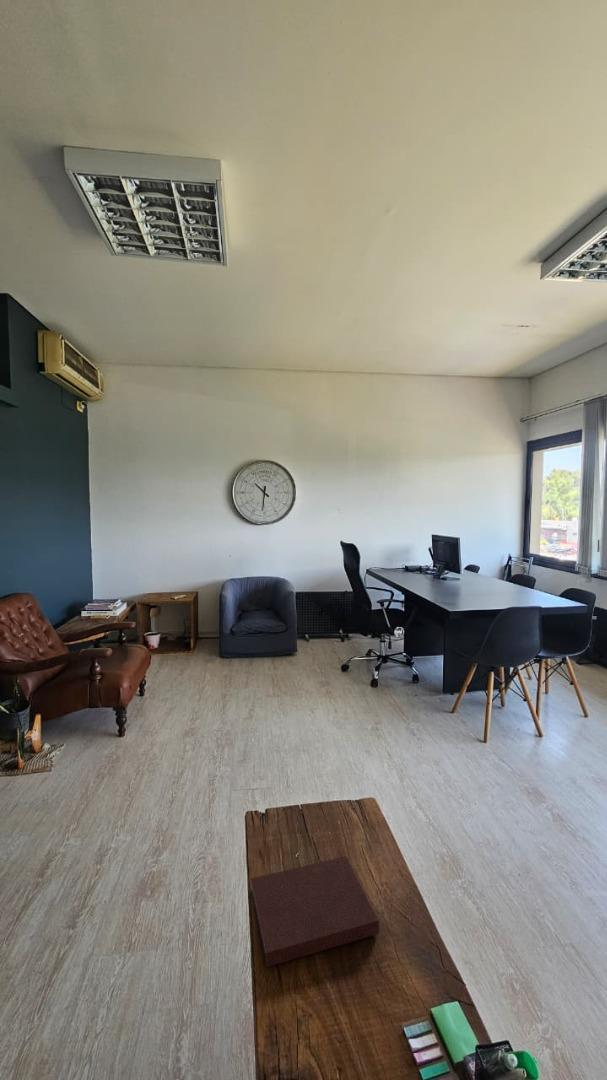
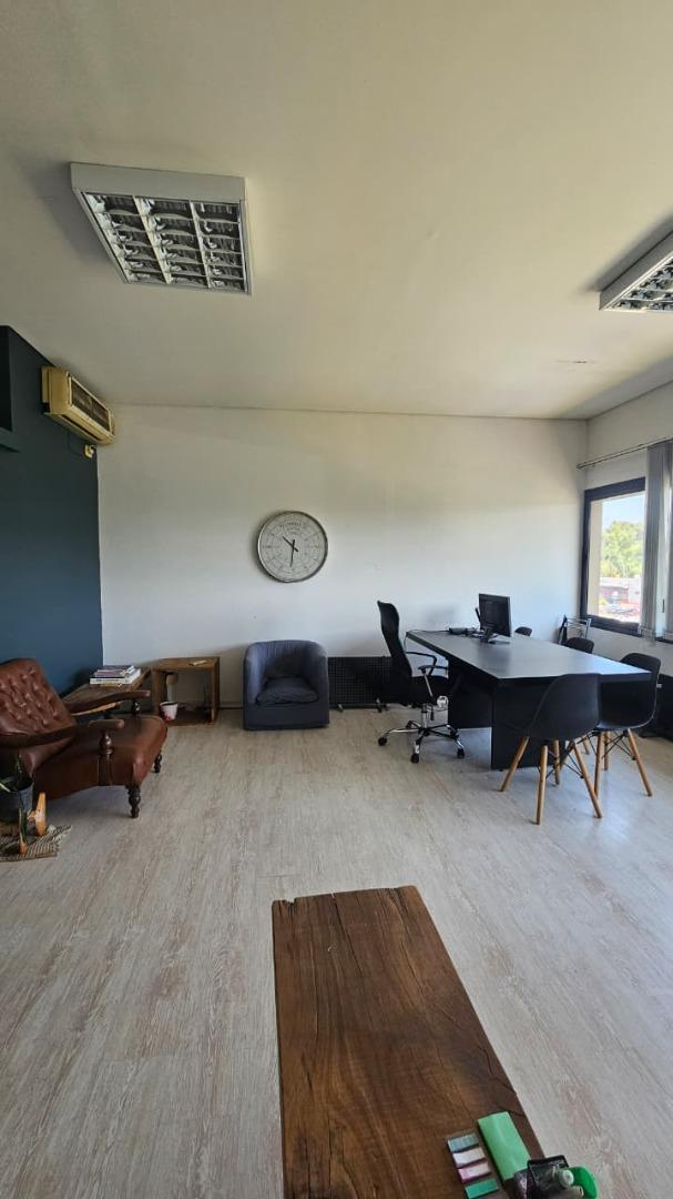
- notebook (311, 905)
